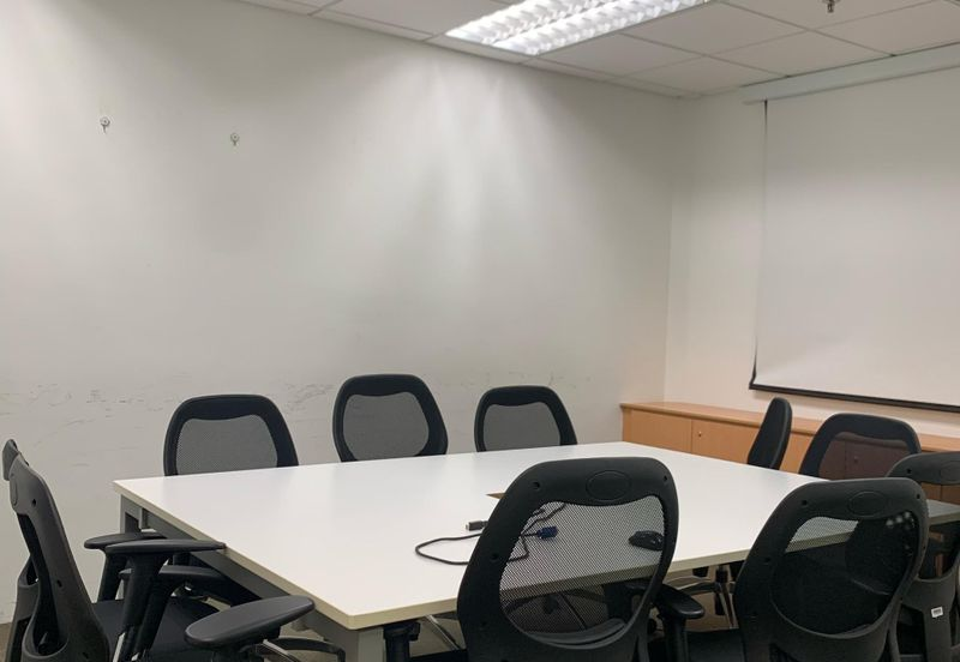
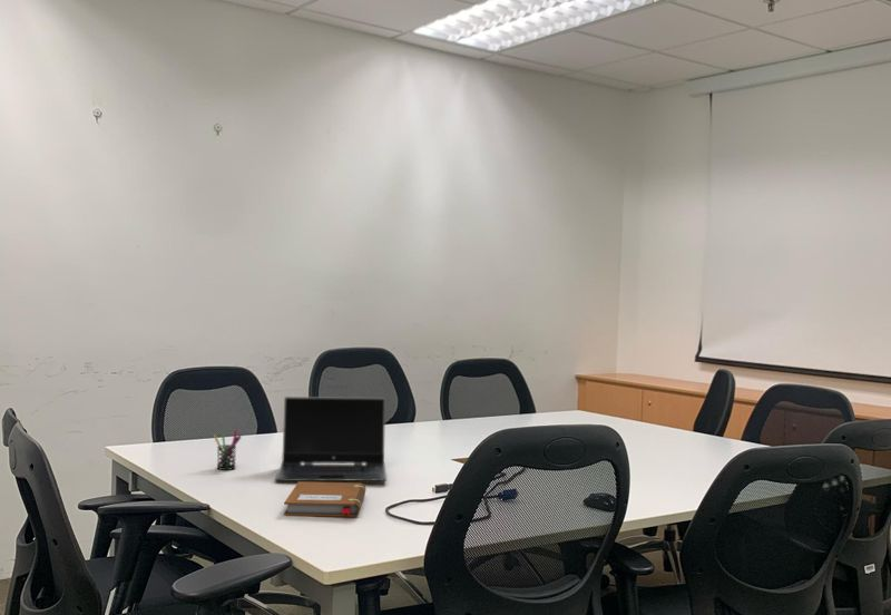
+ laptop computer (333, 438)
+ notebook (326, 498)
+ pen holder (226, 448)
